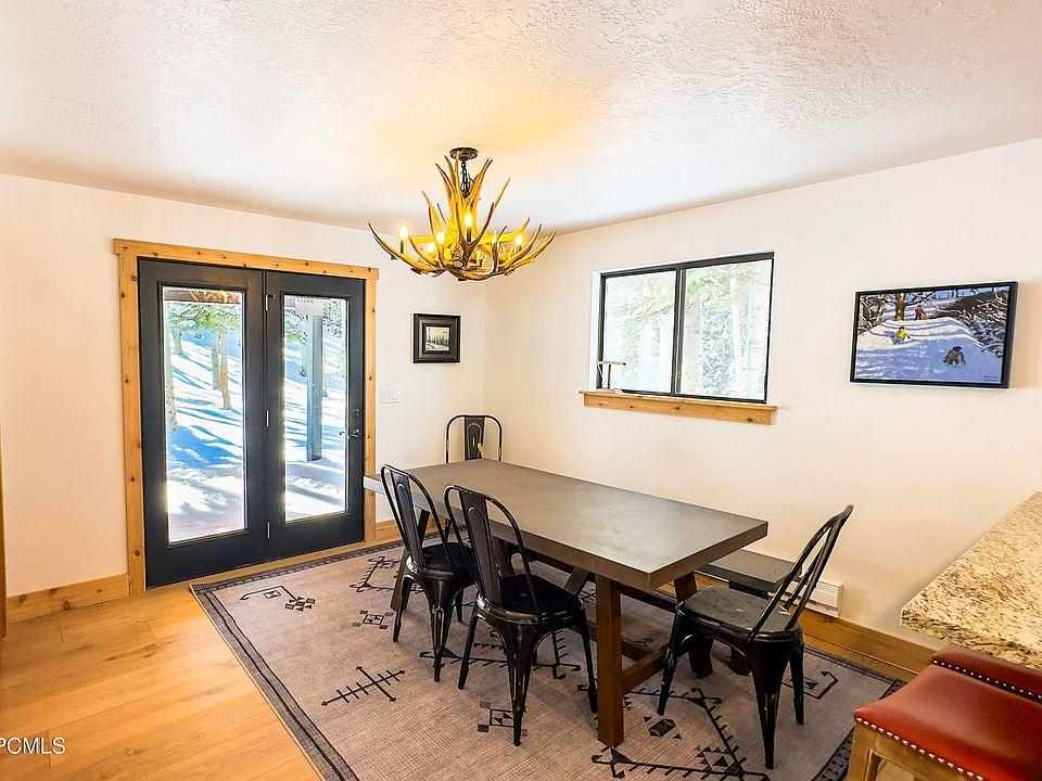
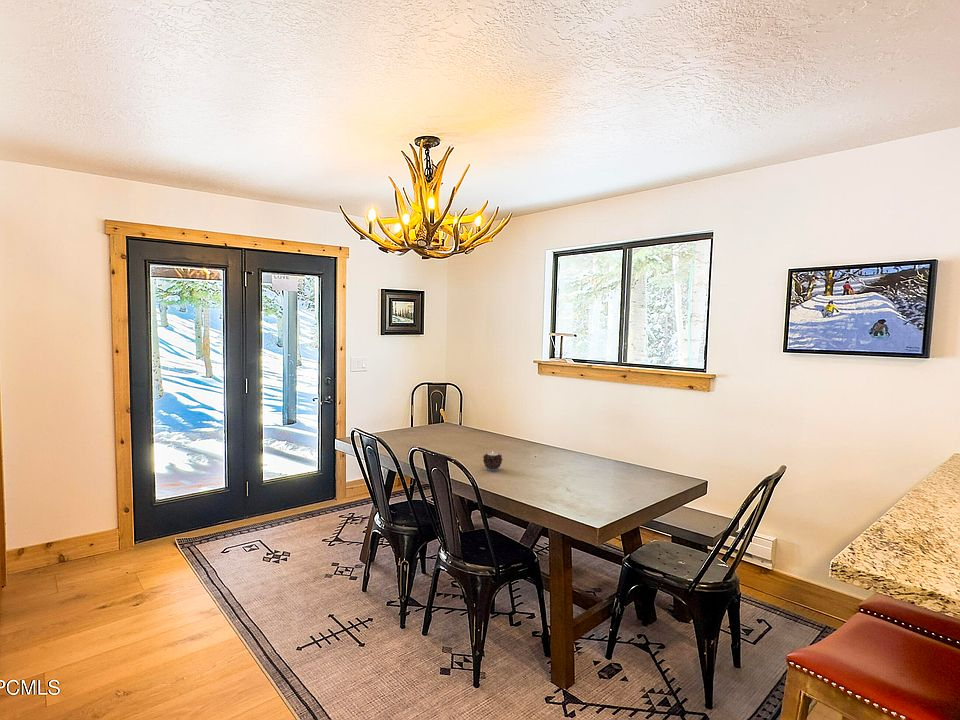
+ candle (492, 459)
